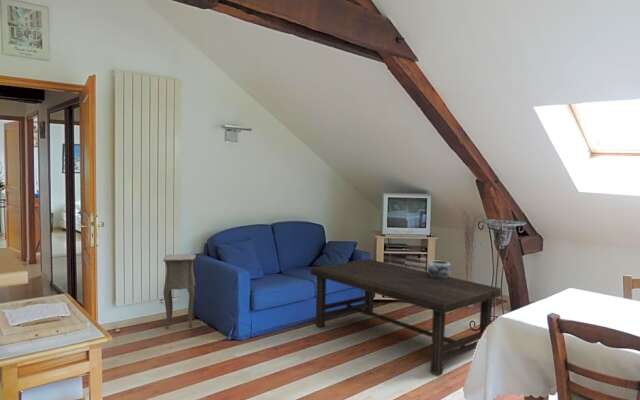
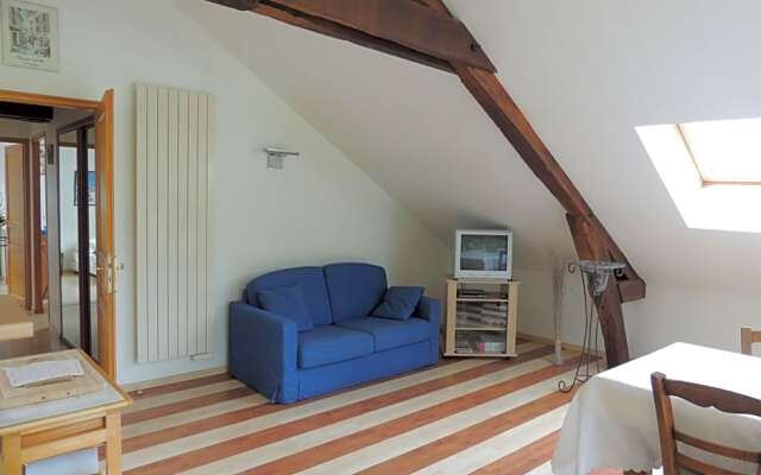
- decorative bowl (439, 269)
- side table (179, 289)
- coffee table (400, 300)
